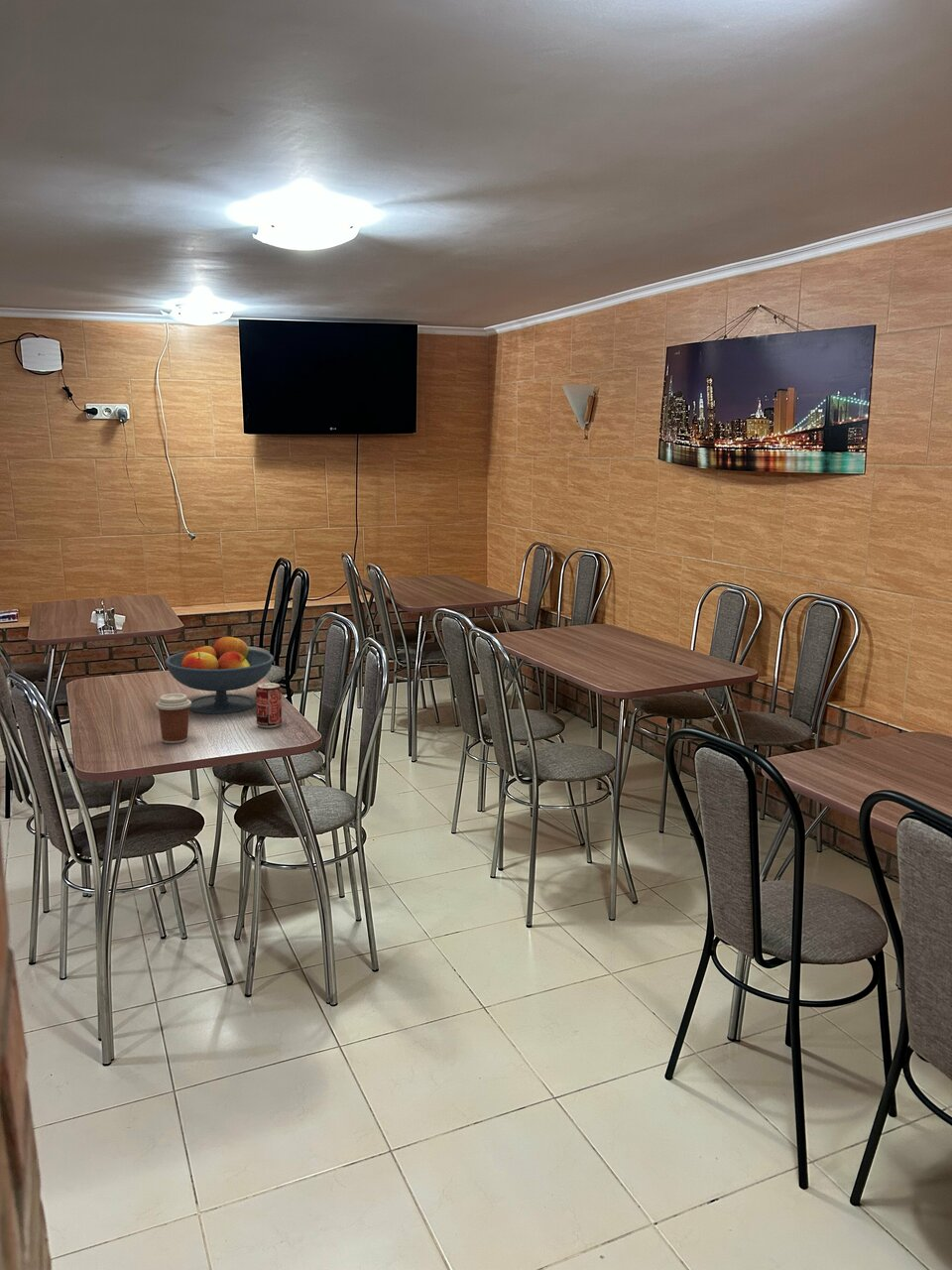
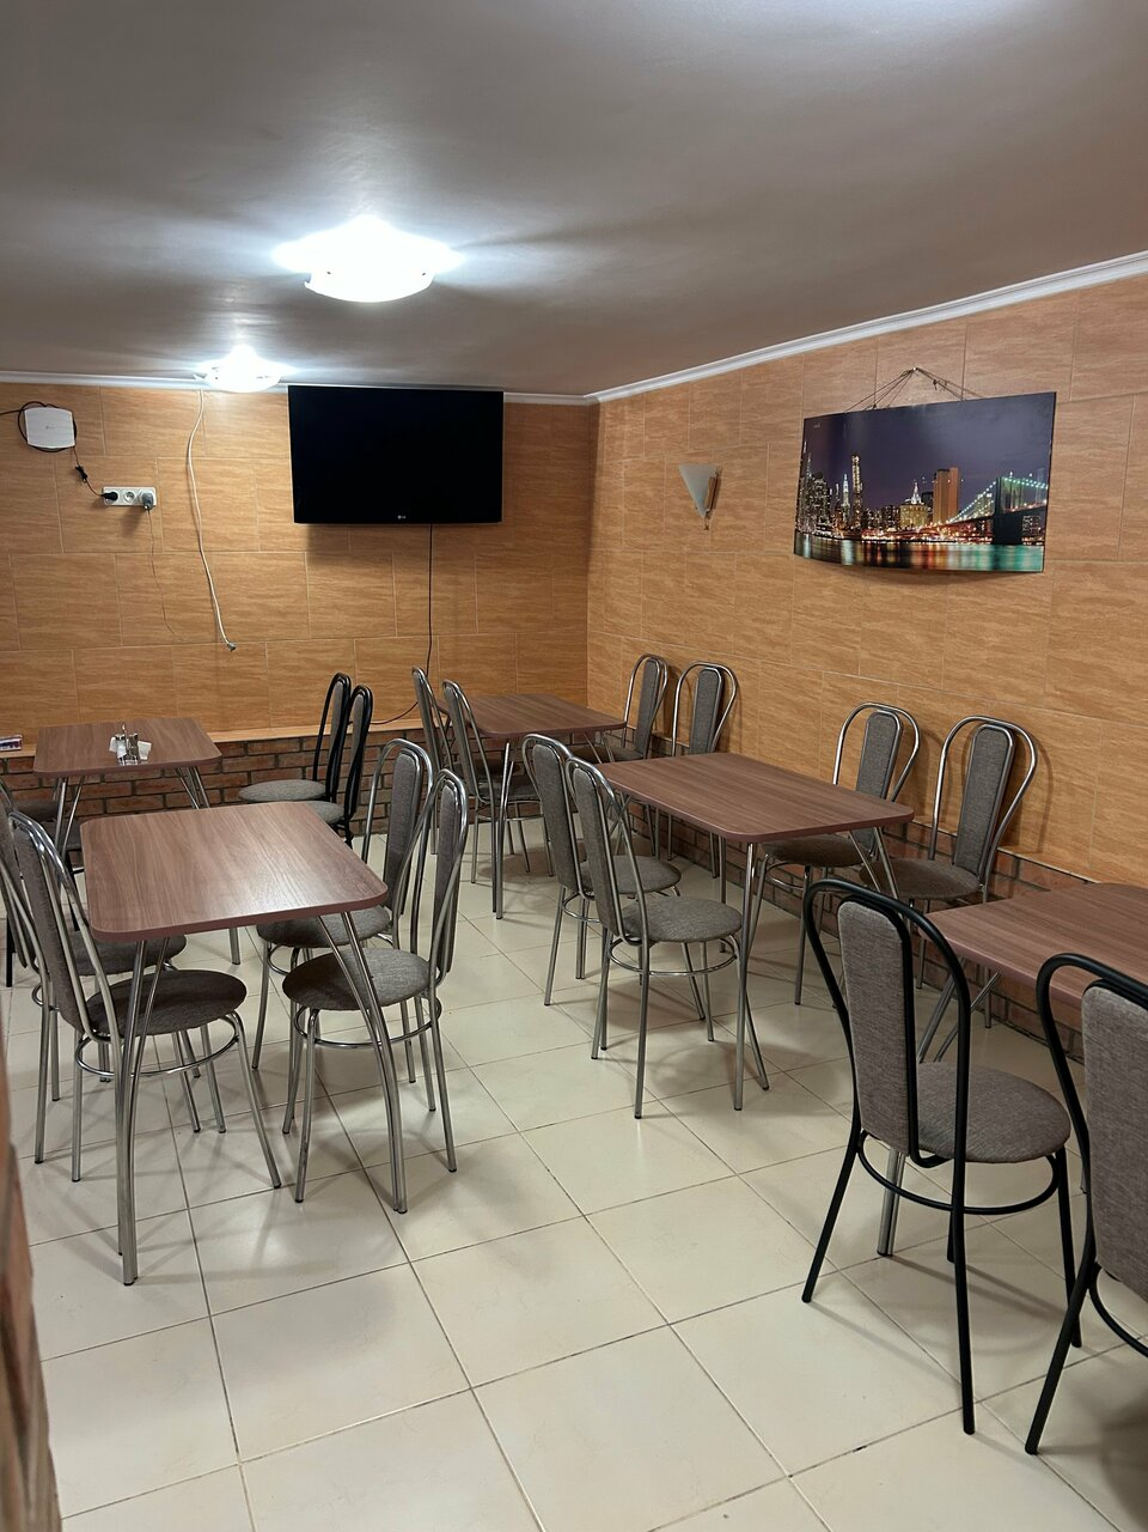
- coffee cup (174, 718)
- beverage can (269, 704)
- fruit bowl (220, 673)
